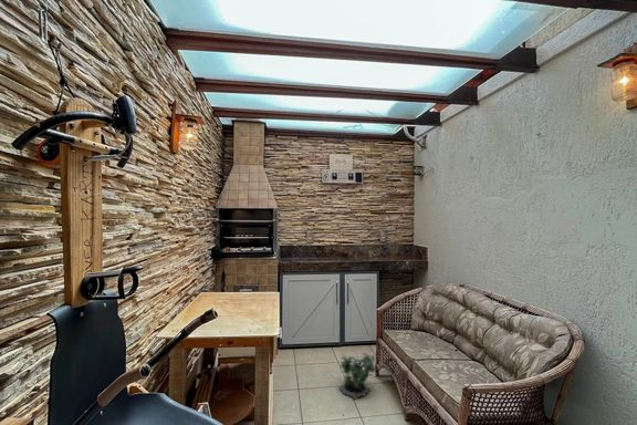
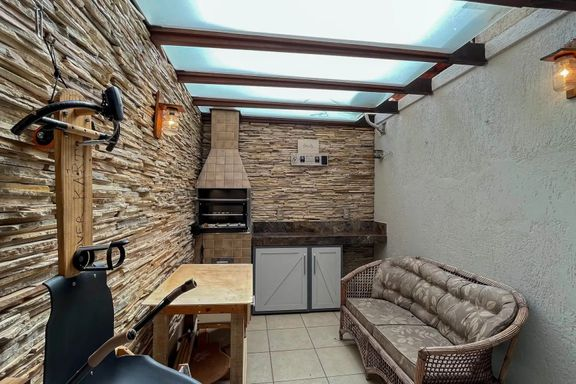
- potted plant (357, 371)
